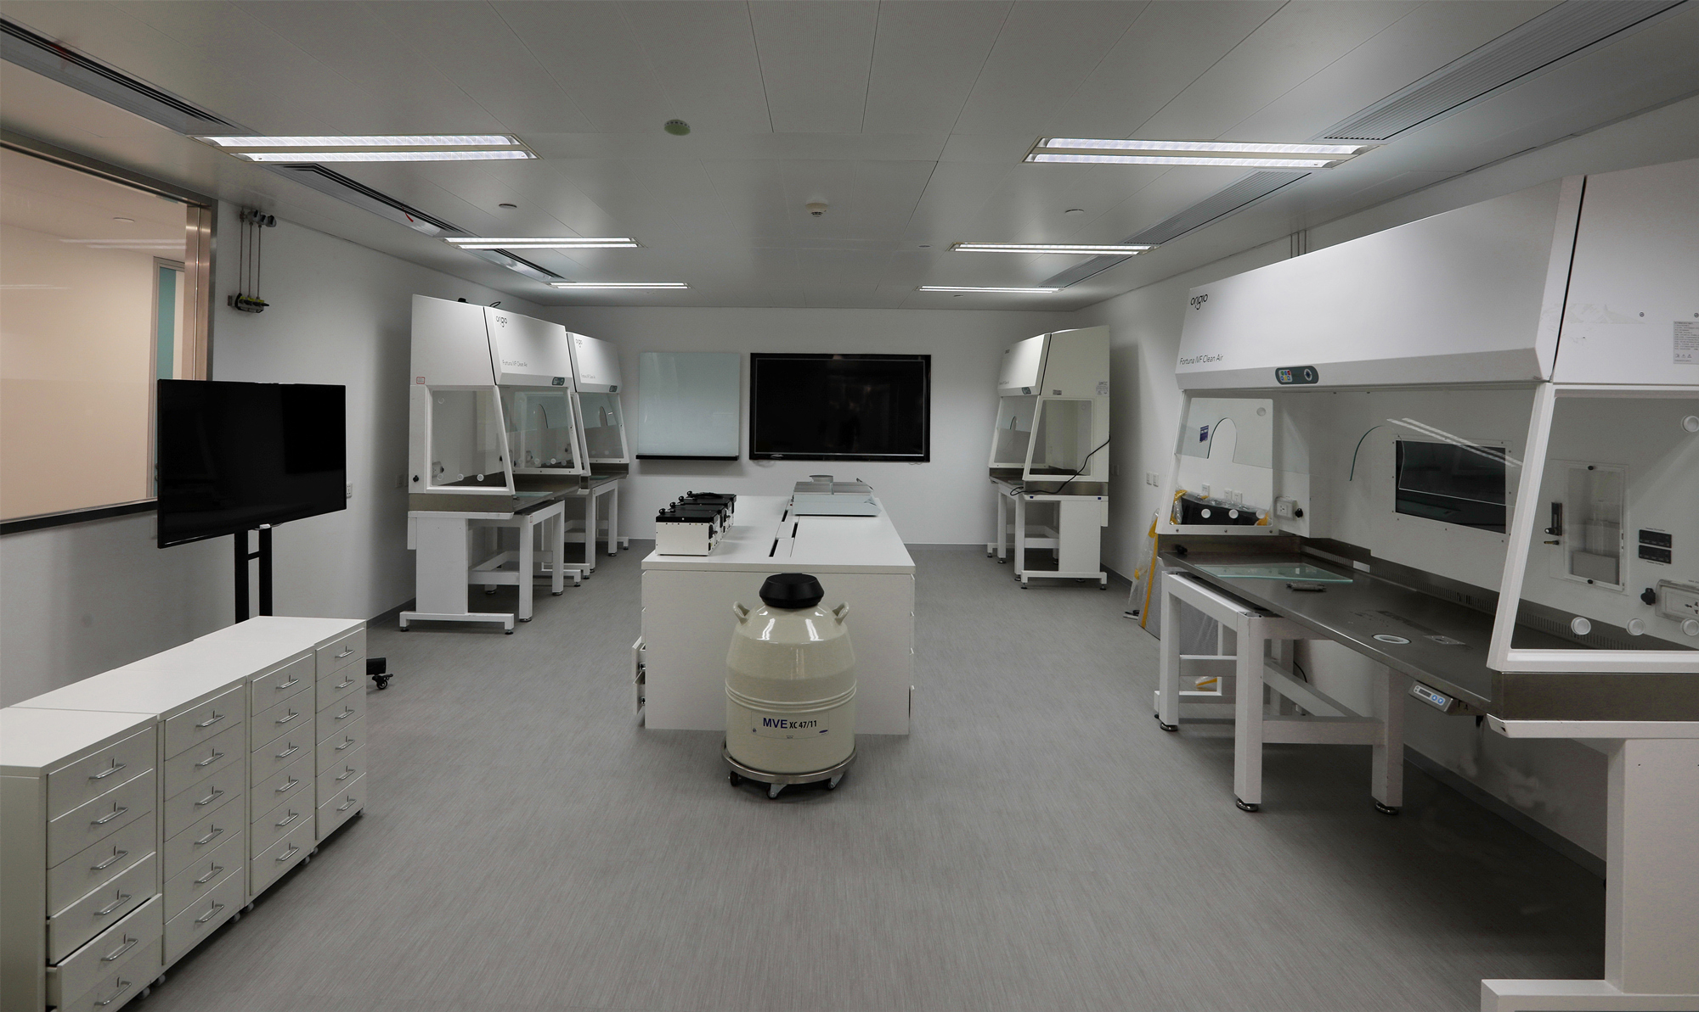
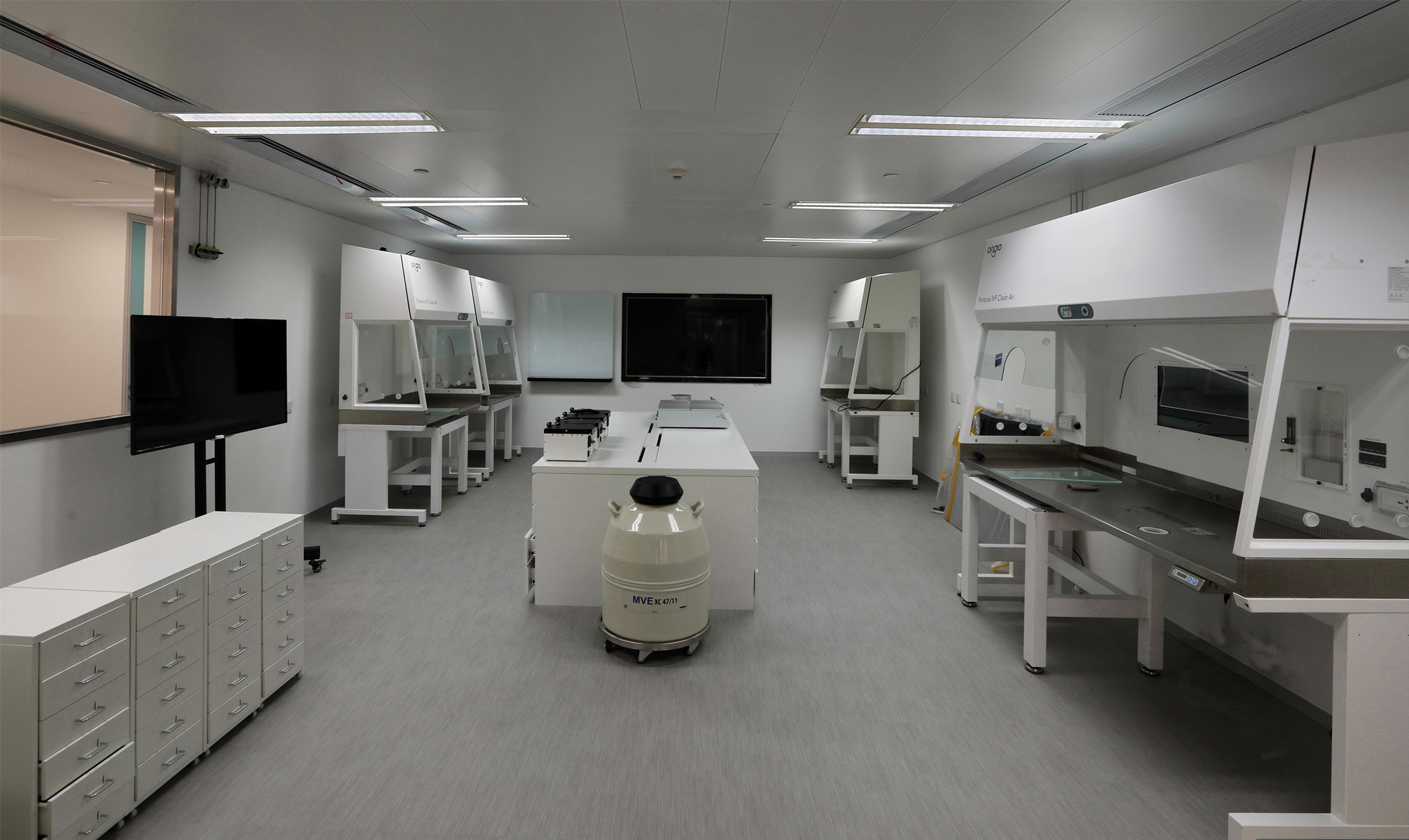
- smoke detector (676, 128)
